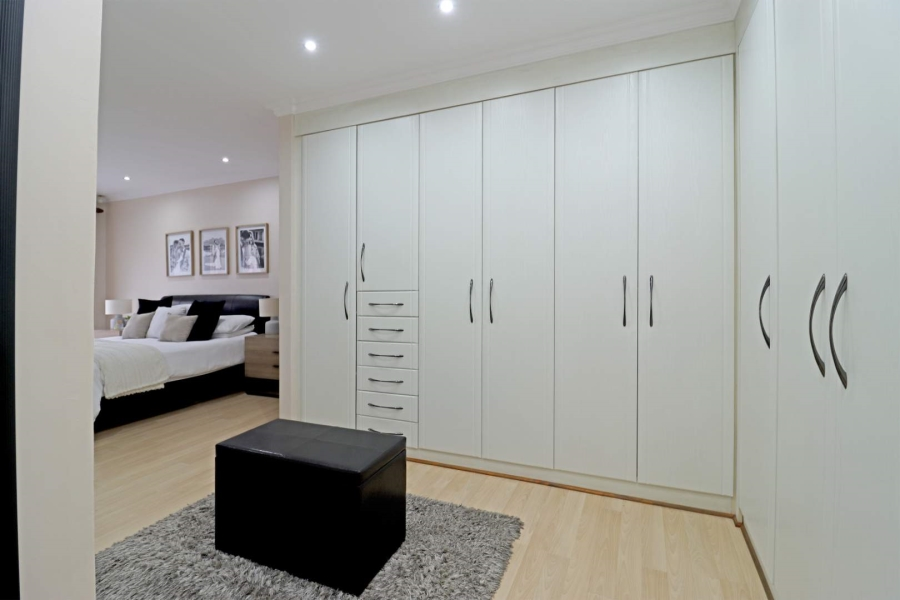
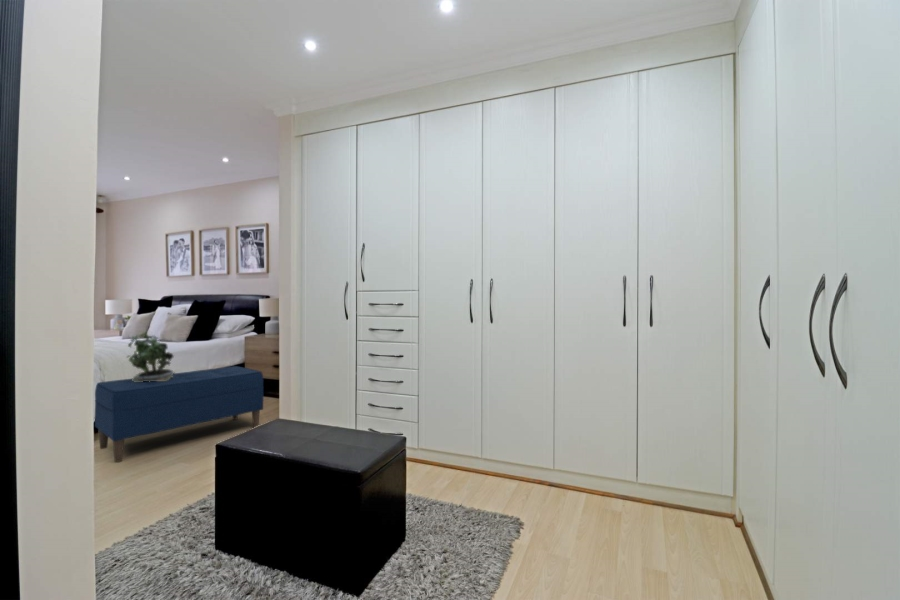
+ bench (185, 406)
+ potted plant (152, 355)
